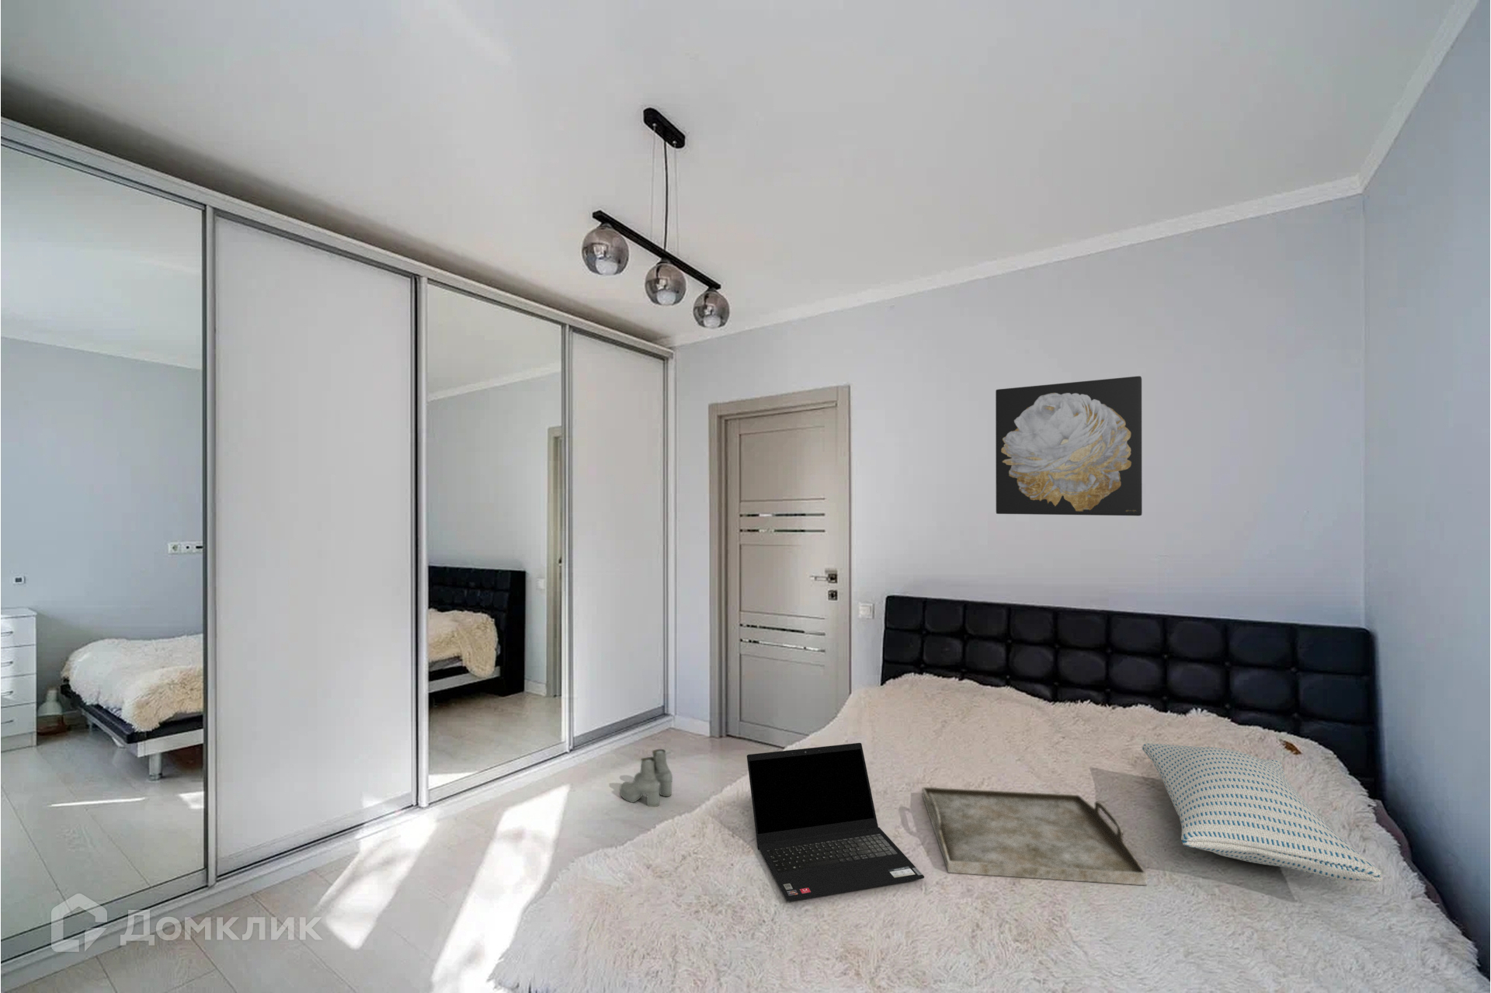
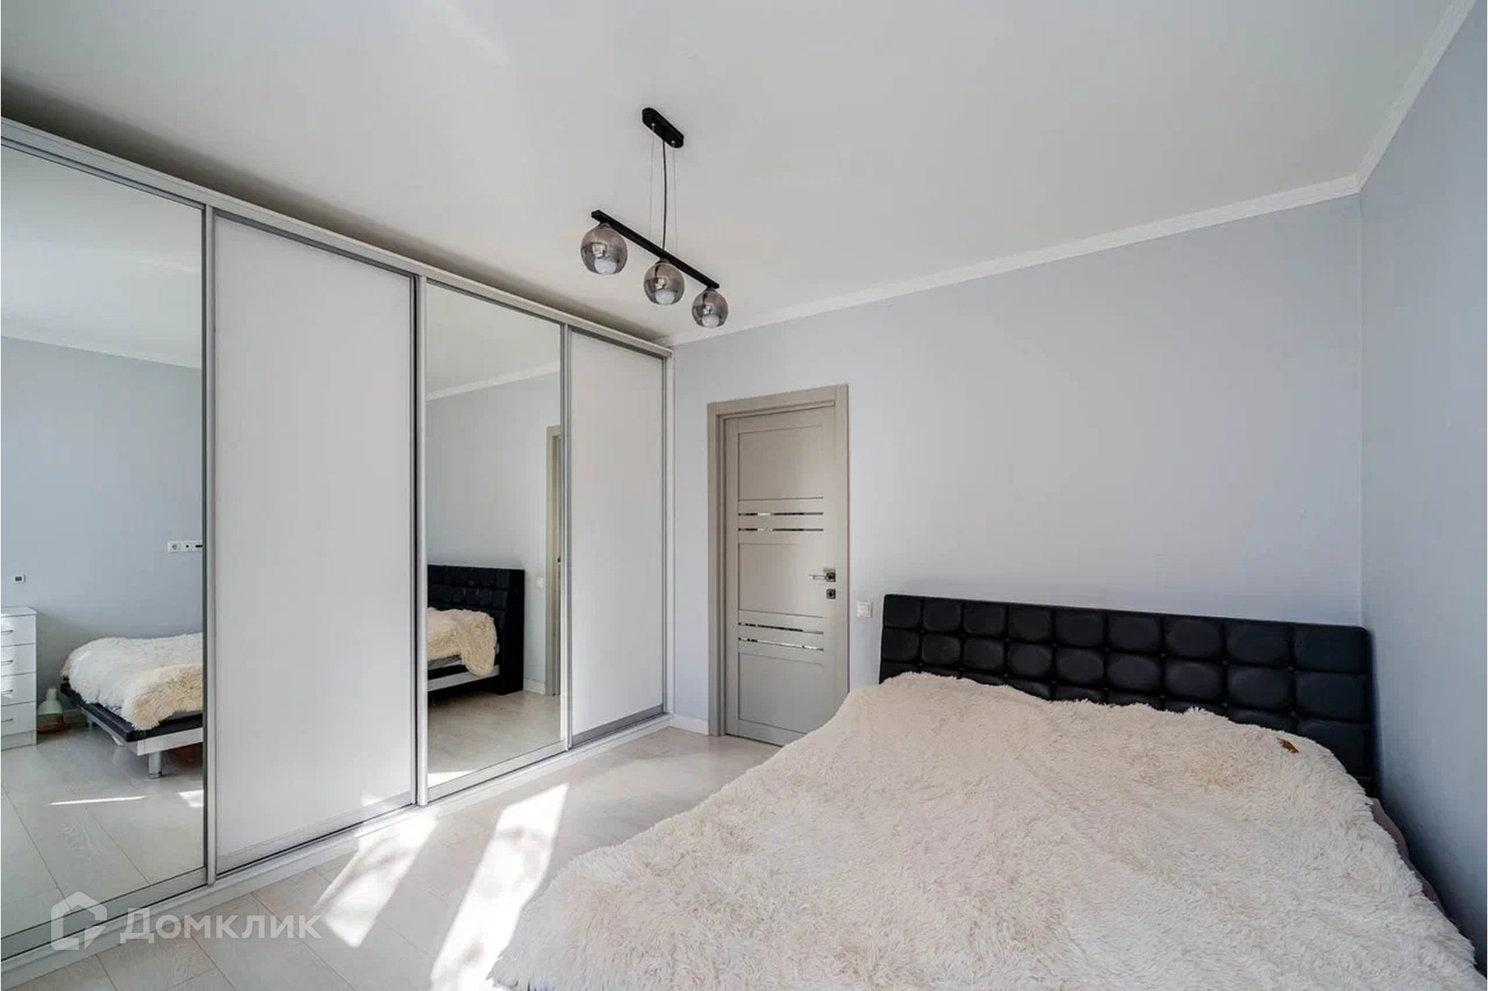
- serving tray (1020, 820)
- laptop computer (828, 813)
- pillow (1237, 801)
- boots (646, 774)
- wall art (1064, 449)
